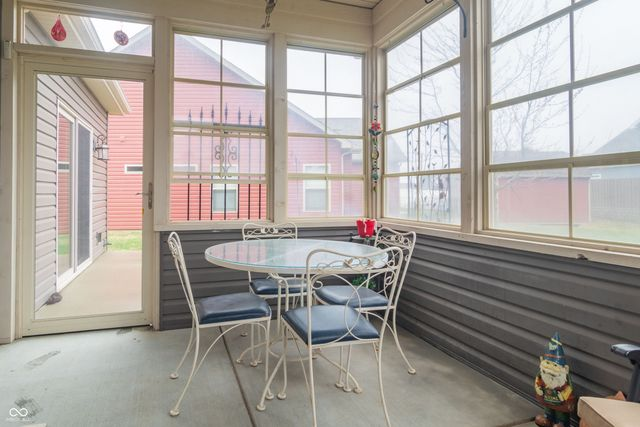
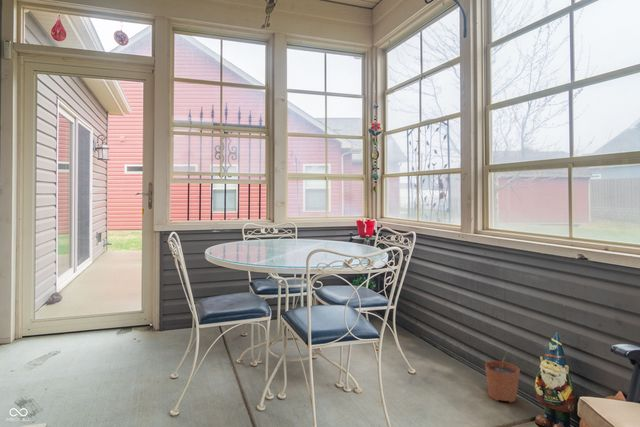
+ plant pot (502, 374)
